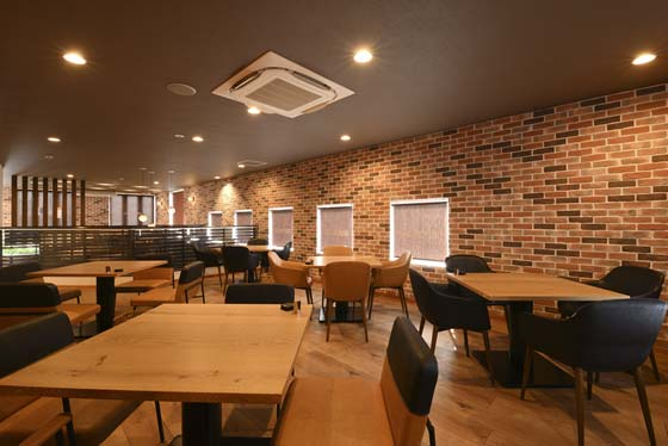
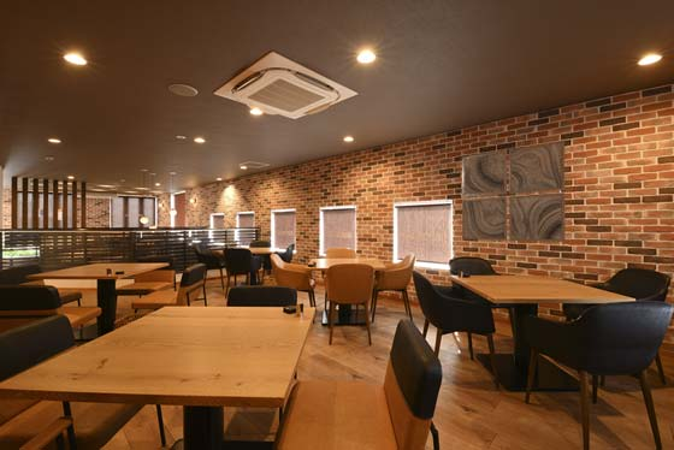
+ wall art (509, 196)
